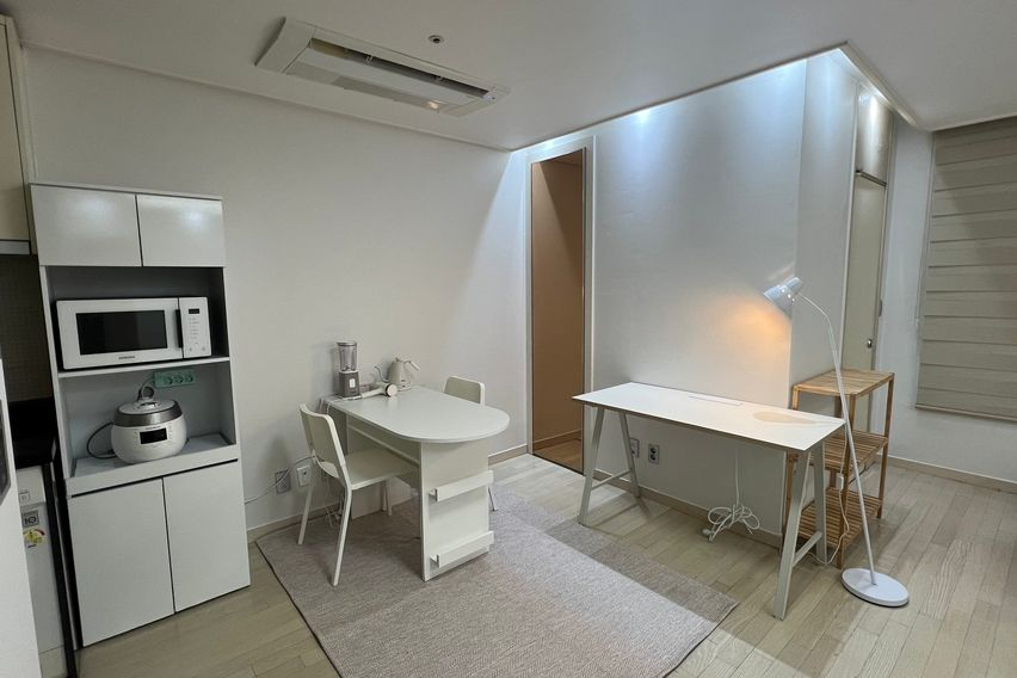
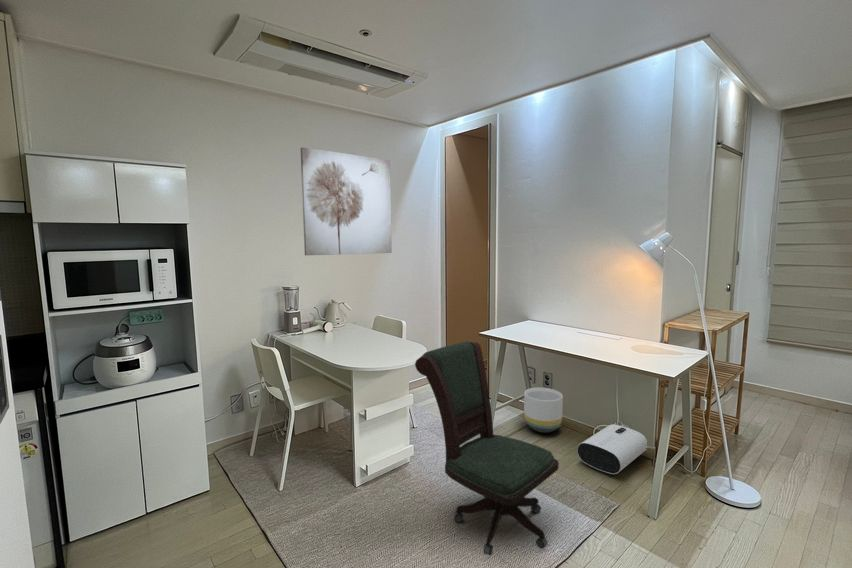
+ wall art (349, 204)
+ air purifier (613, 447)
+ office chair (488, 437)
+ planter (543, 411)
